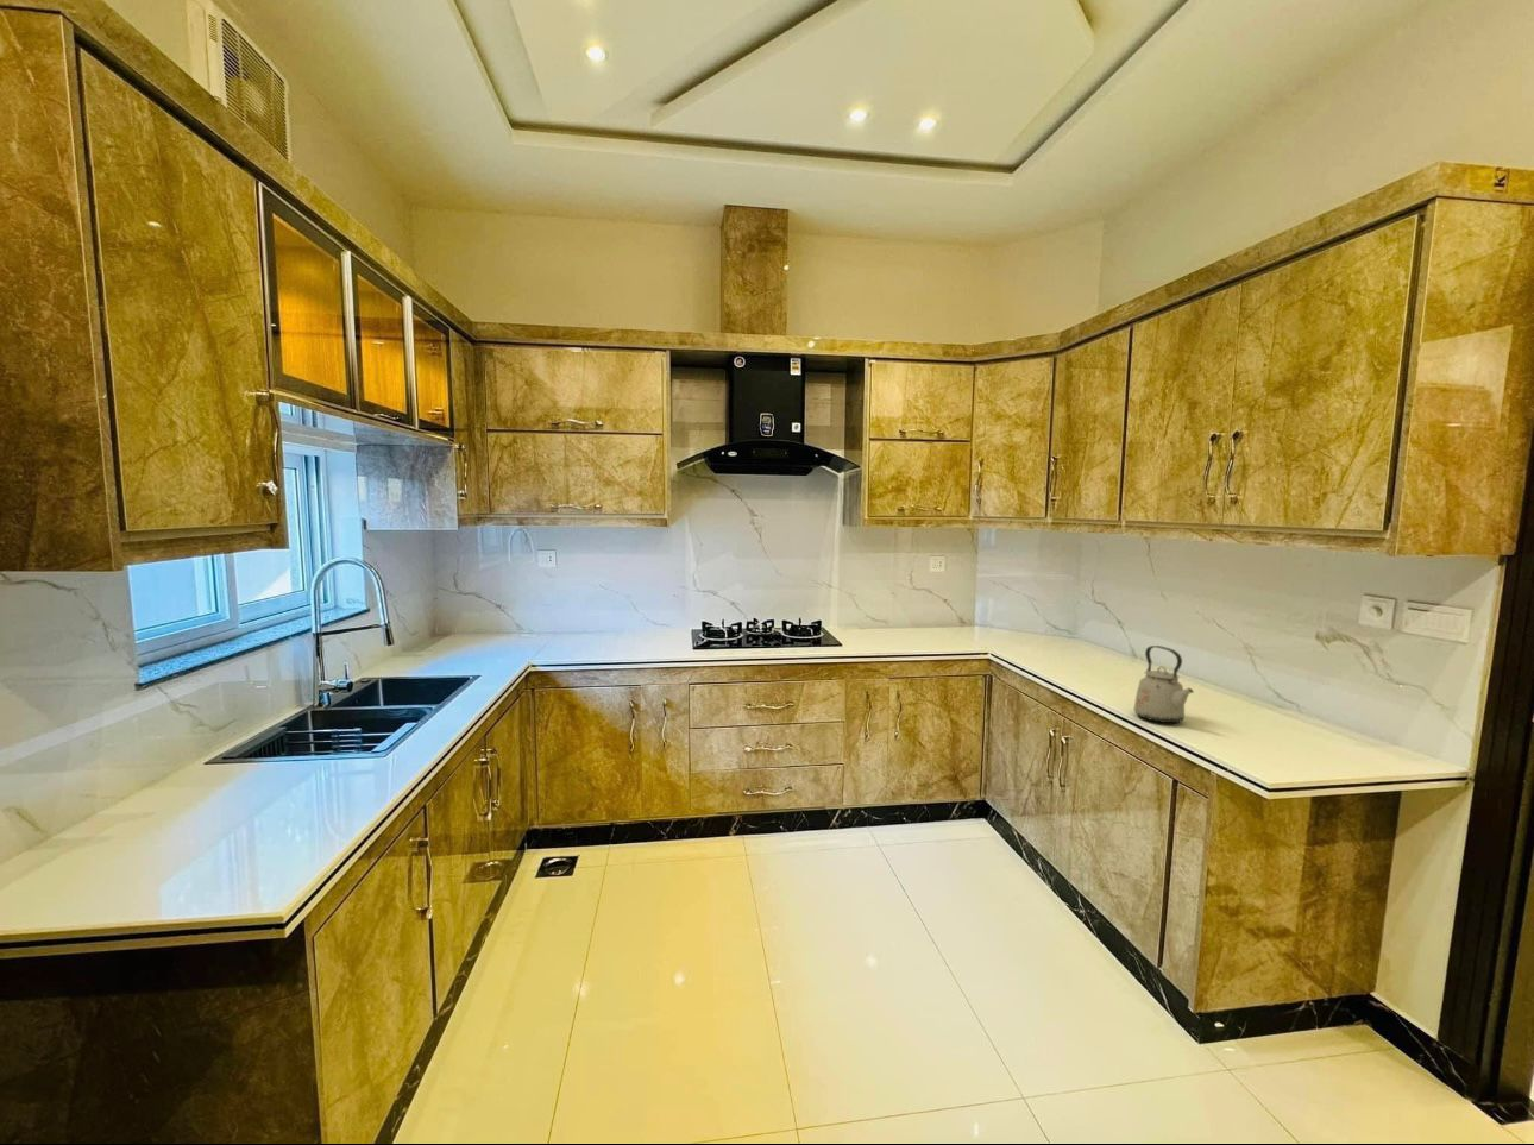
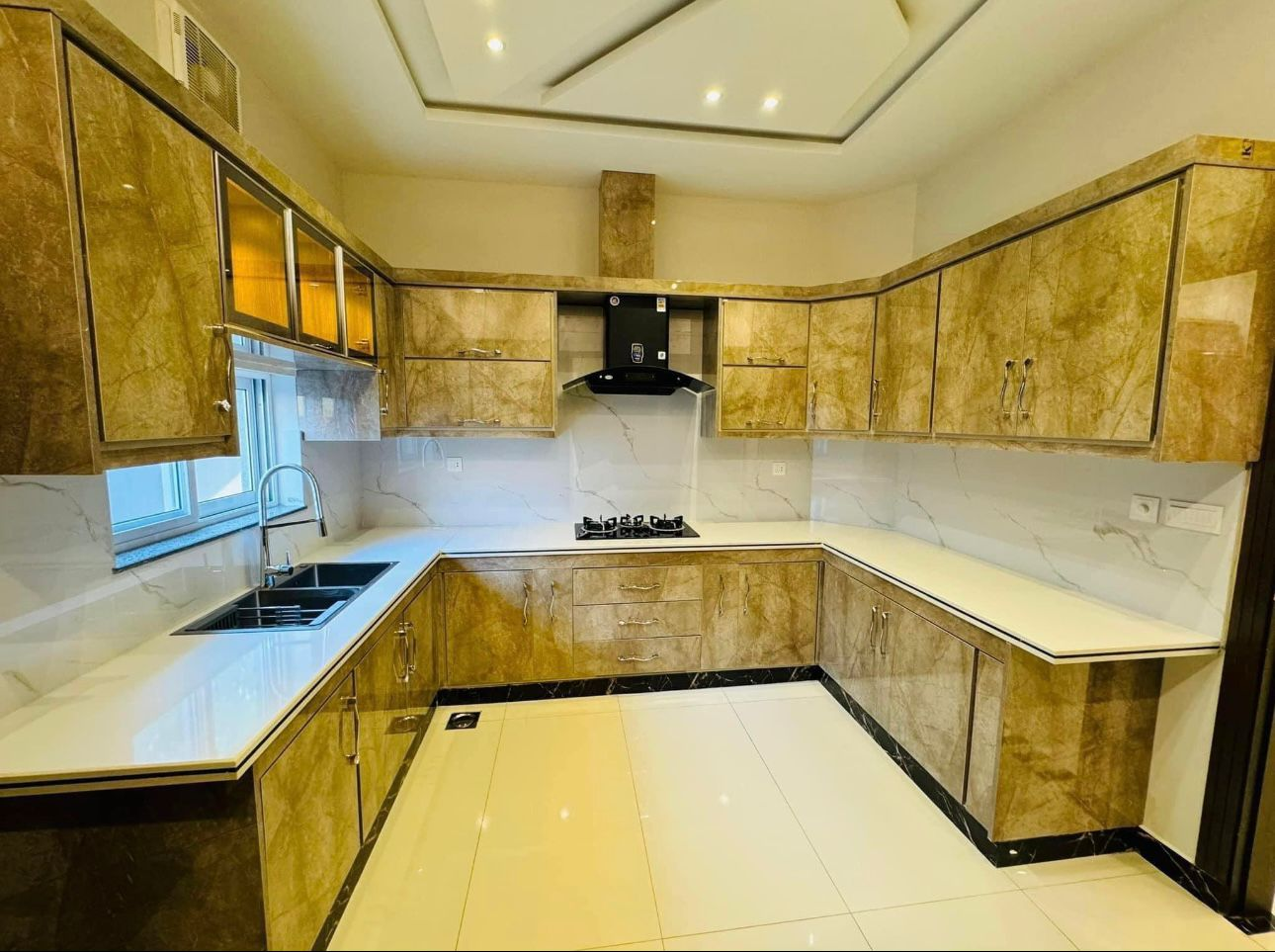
- kettle (1167, 684)
